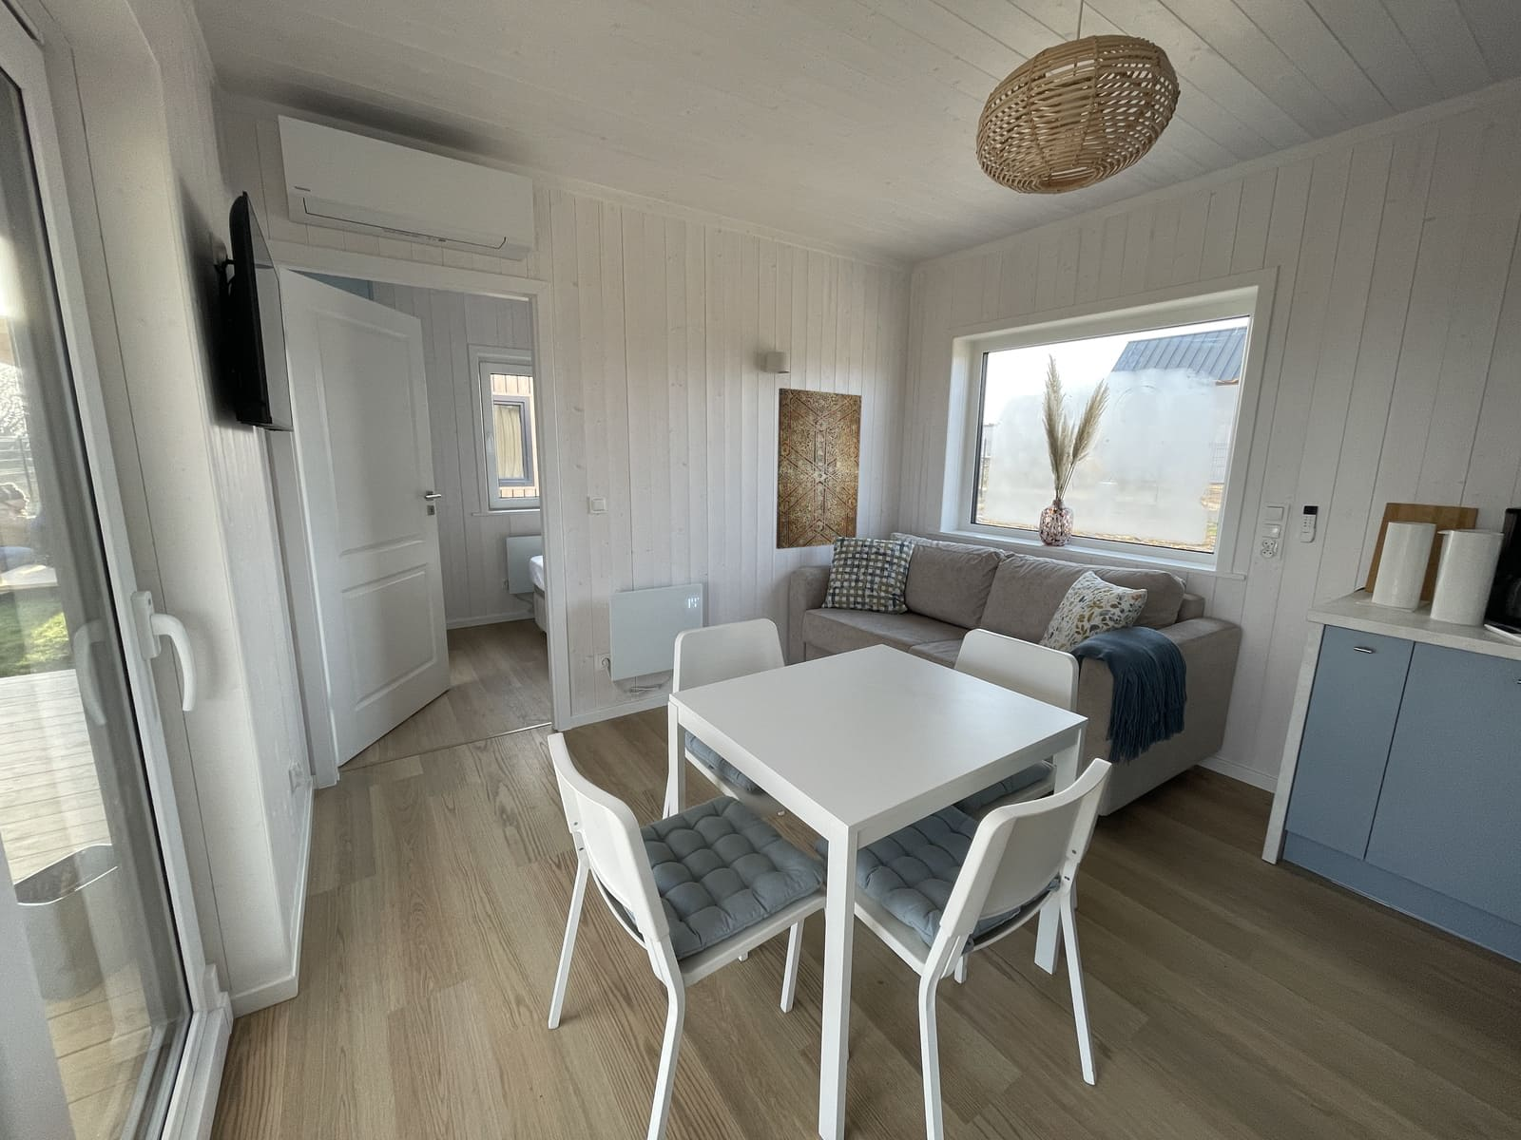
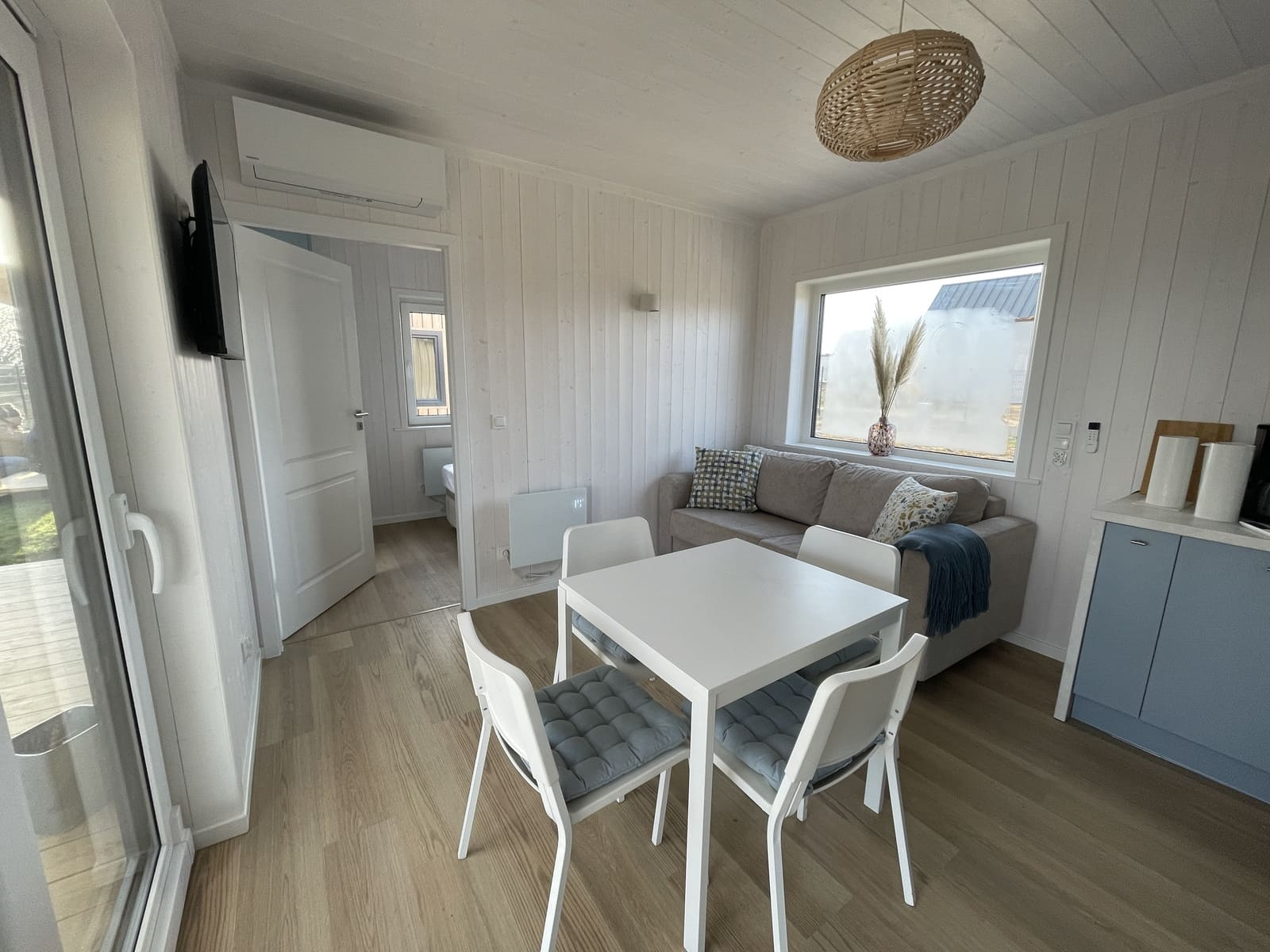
- wall art (819, 471)
